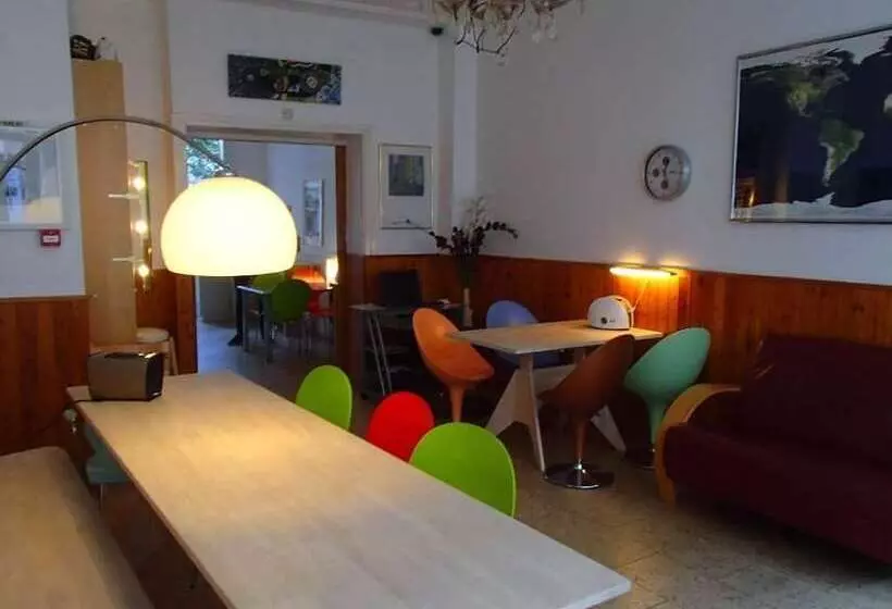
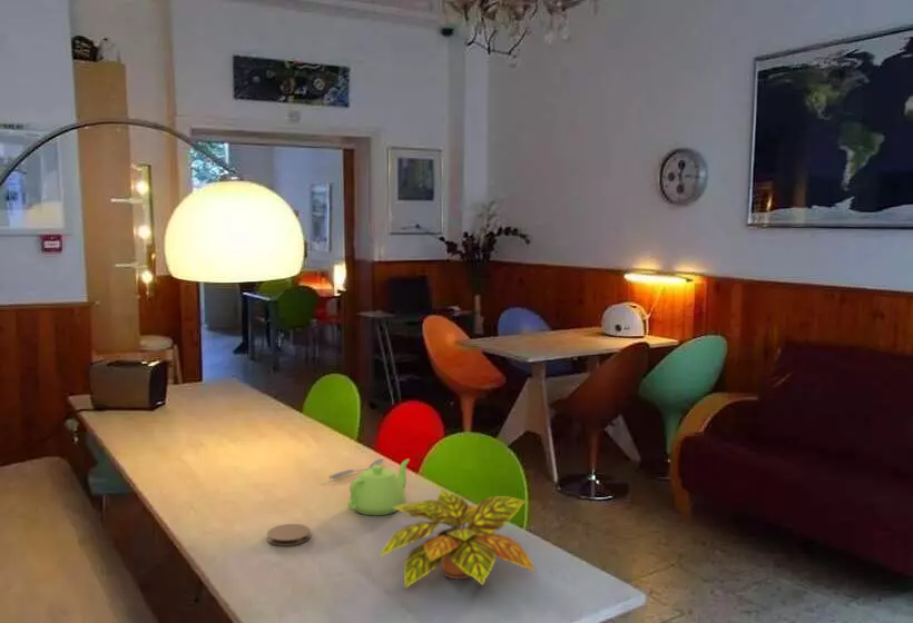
+ teapot (380, 485)
+ spoon (356, 471)
+ coaster (288, 534)
+ plant (451, 536)
